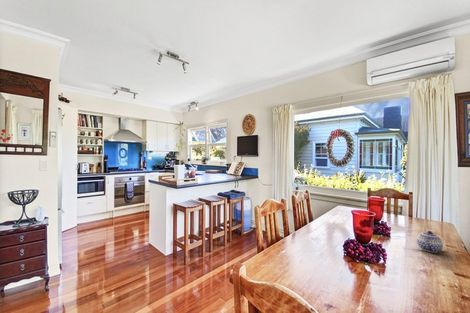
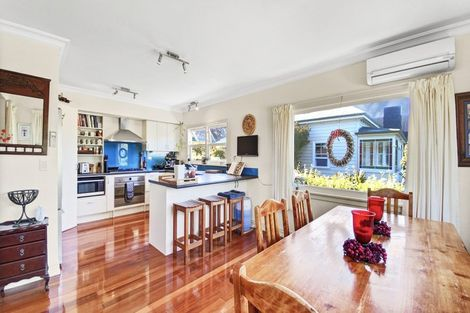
- teapot (429, 240)
